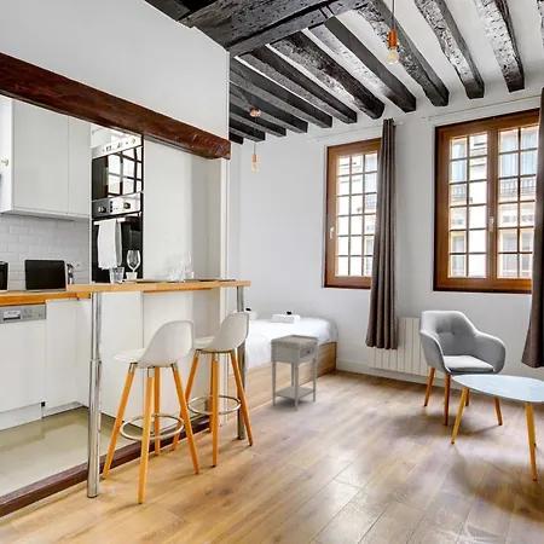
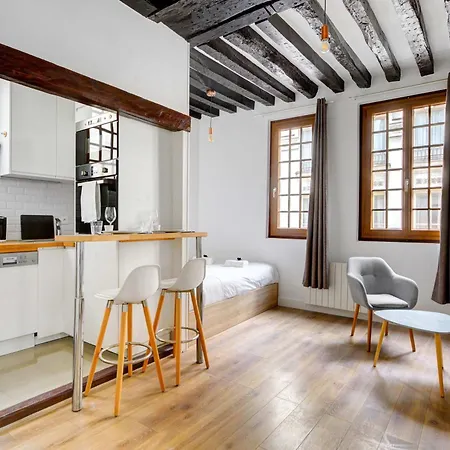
- nightstand (295, 370)
